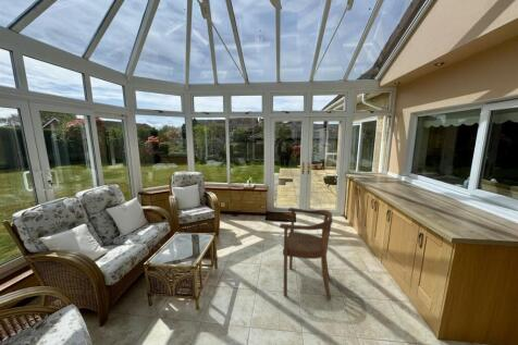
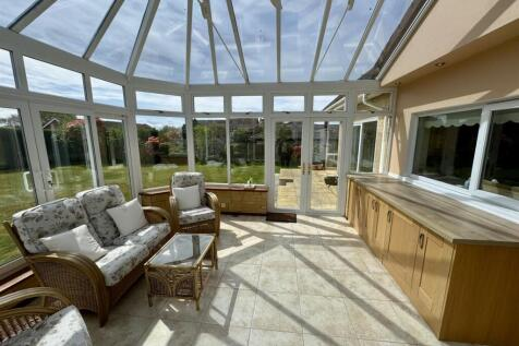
- armchair (307, 249)
